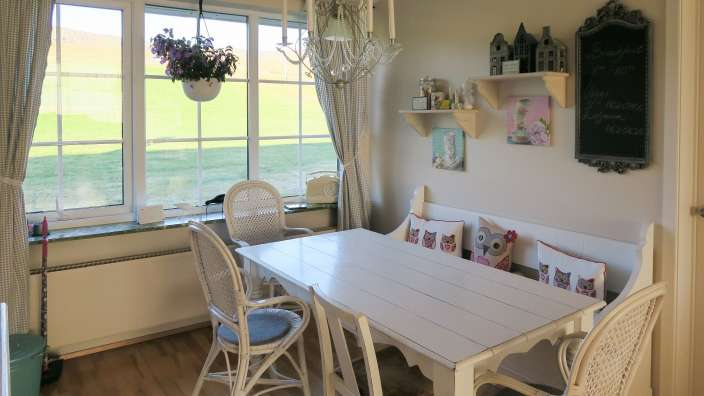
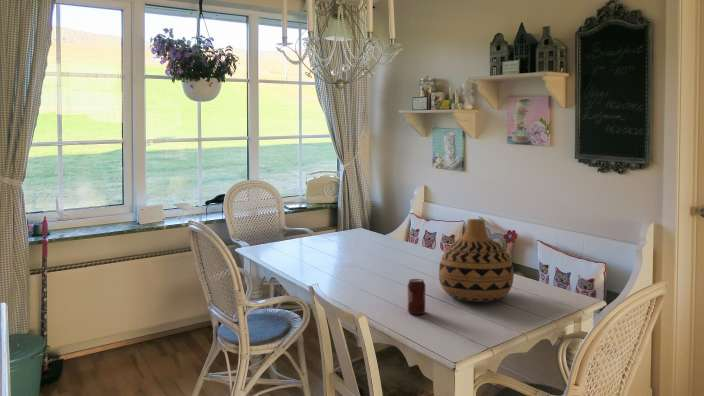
+ beverage can (416, 295)
+ vase (475, 258)
